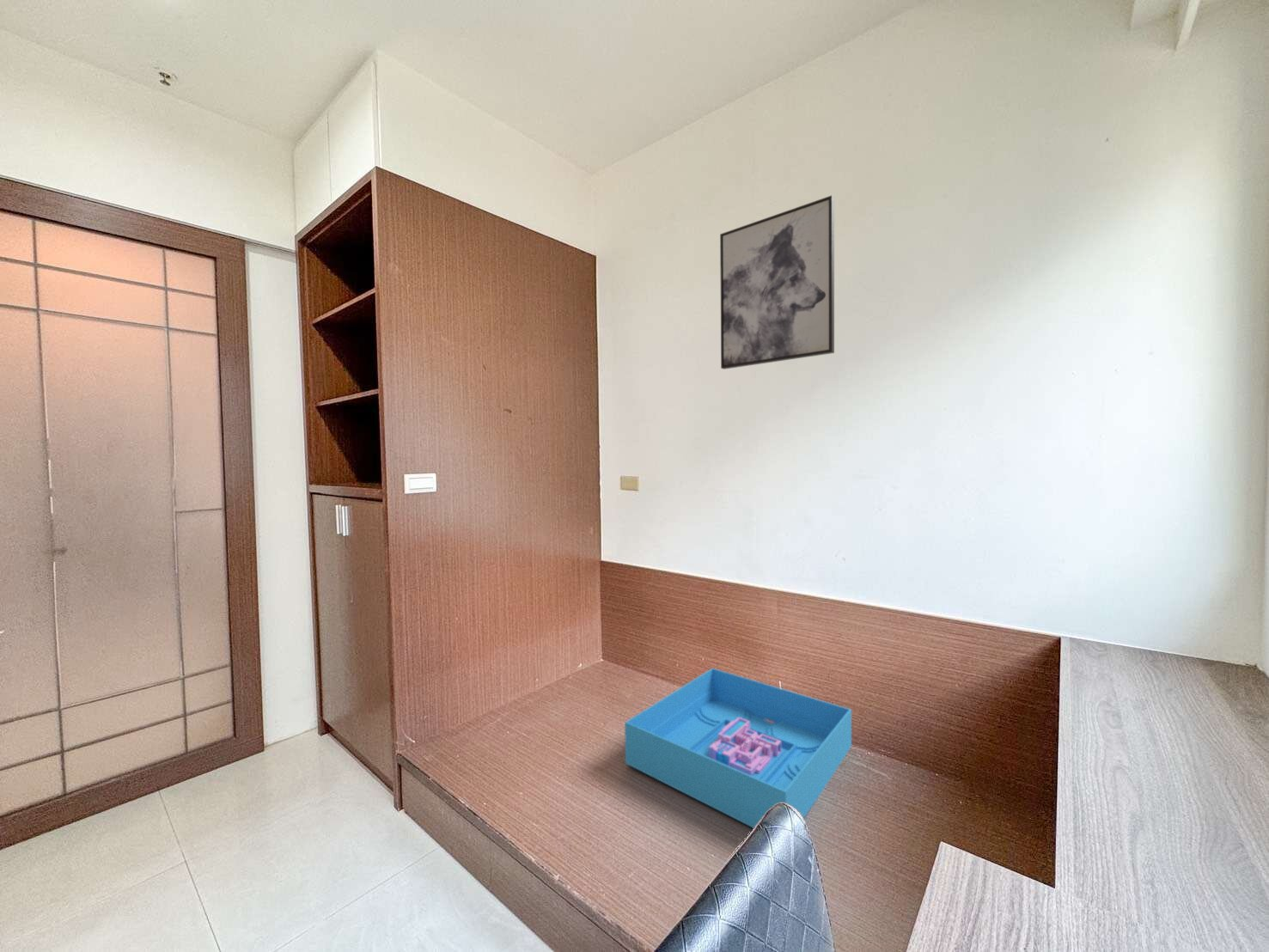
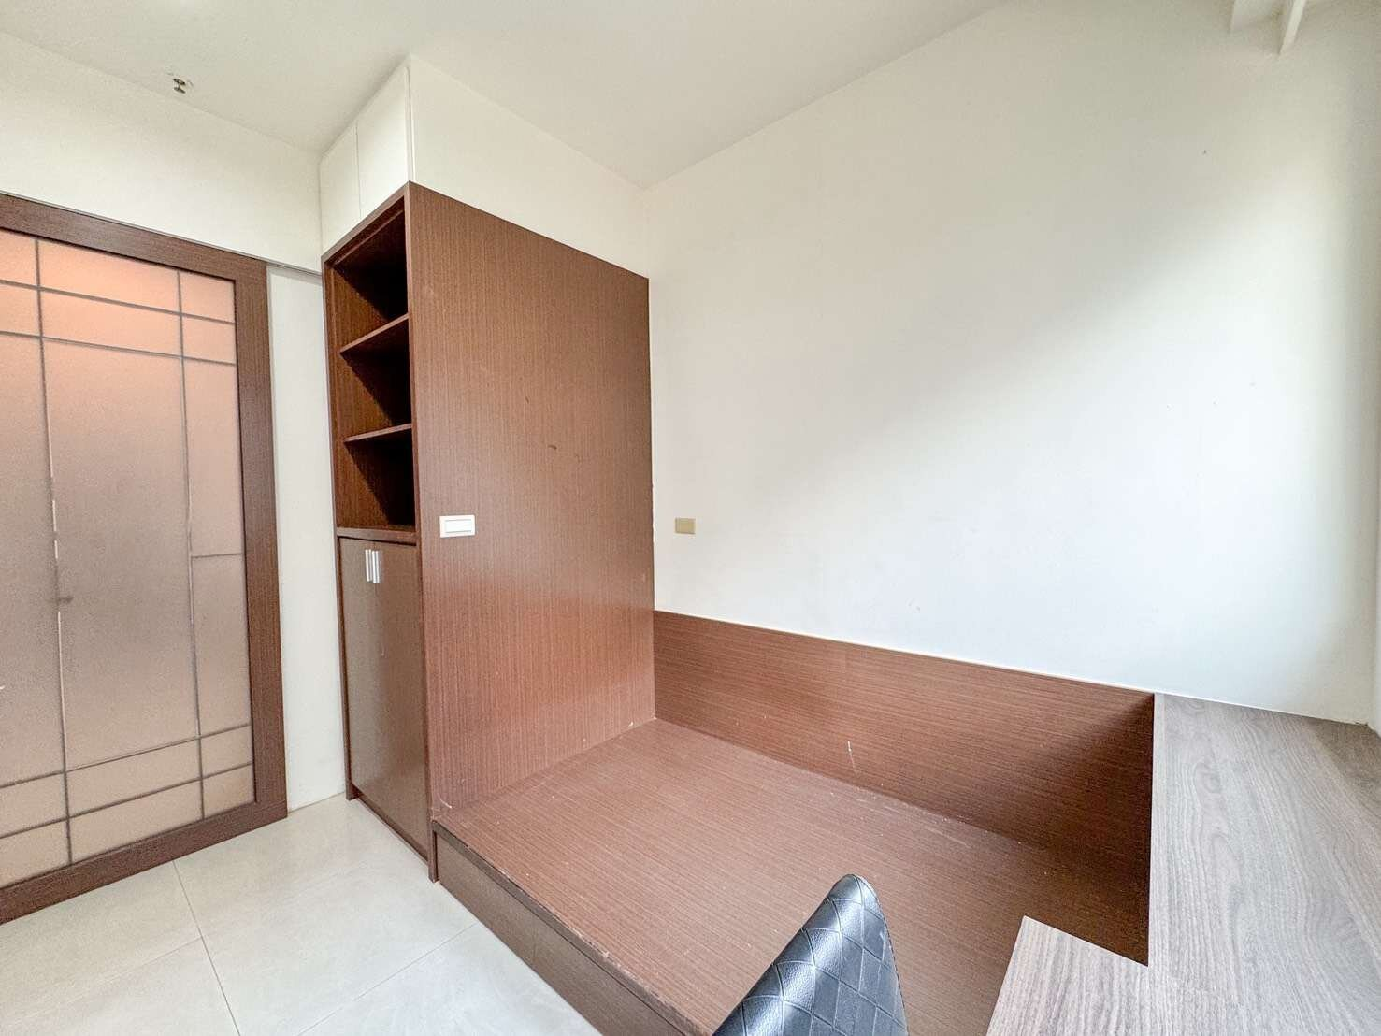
- wall art (773, 290)
- storage bin (741, 735)
